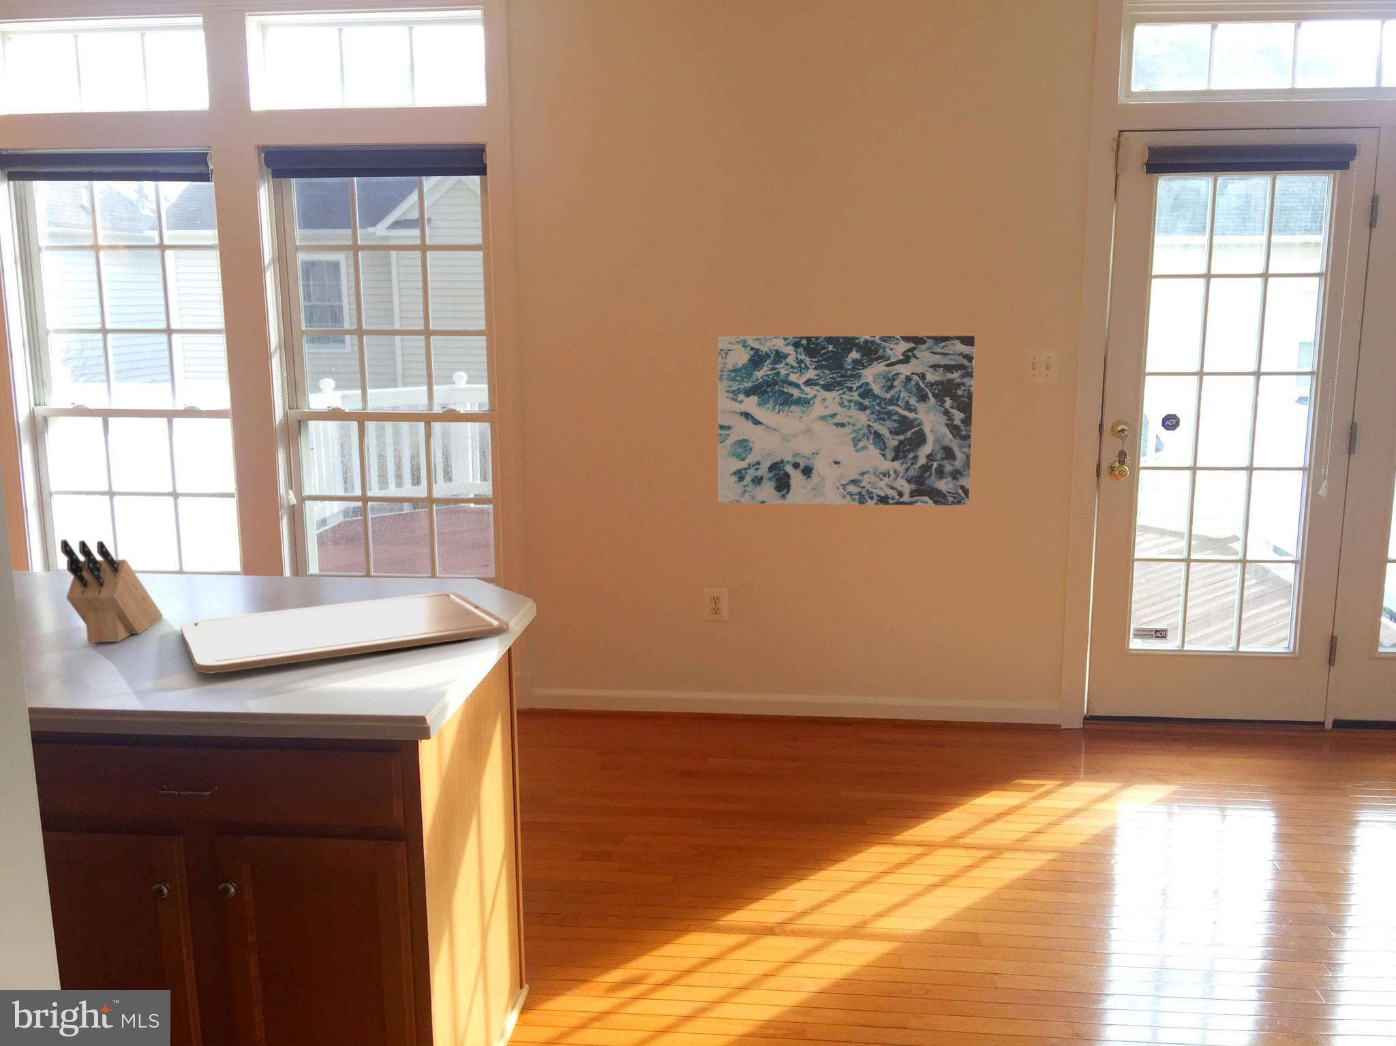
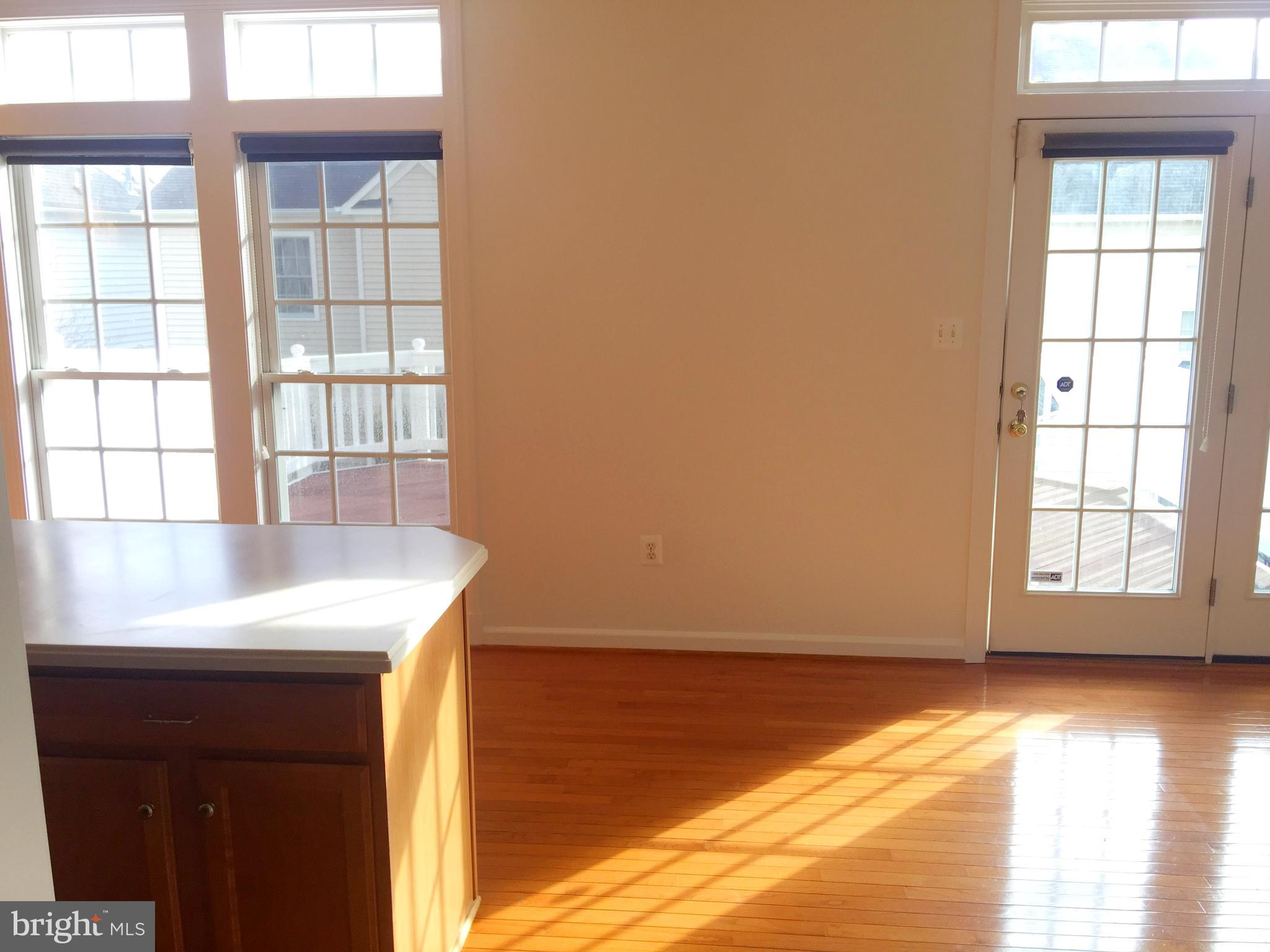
- chopping board (345, 626)
- wall art (843, 421)
- knife block (110, 583)
